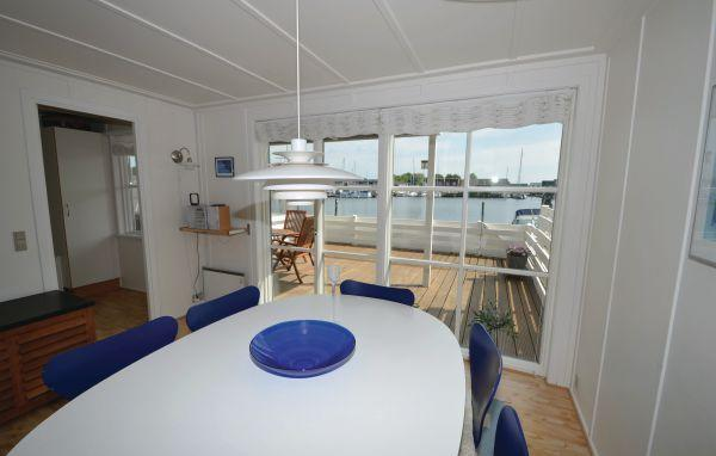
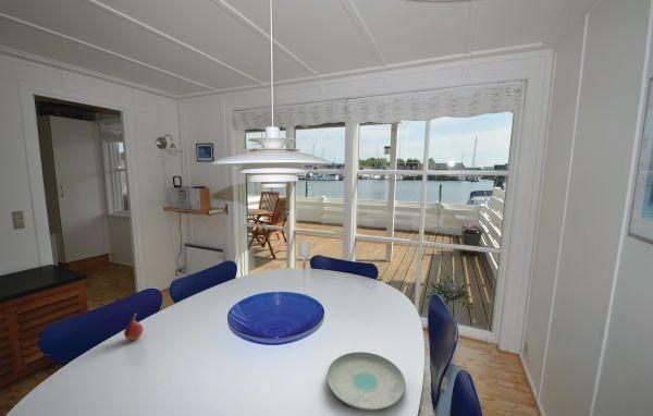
+ fruit (133, 326)
+ plate (365, 379)
